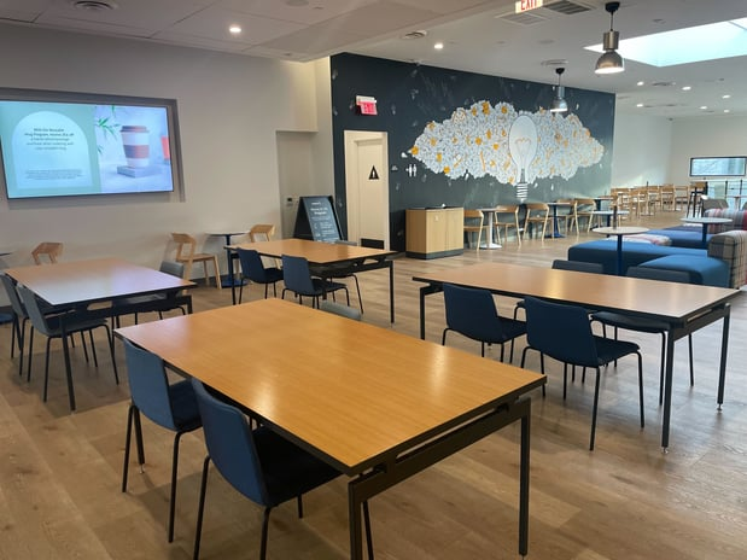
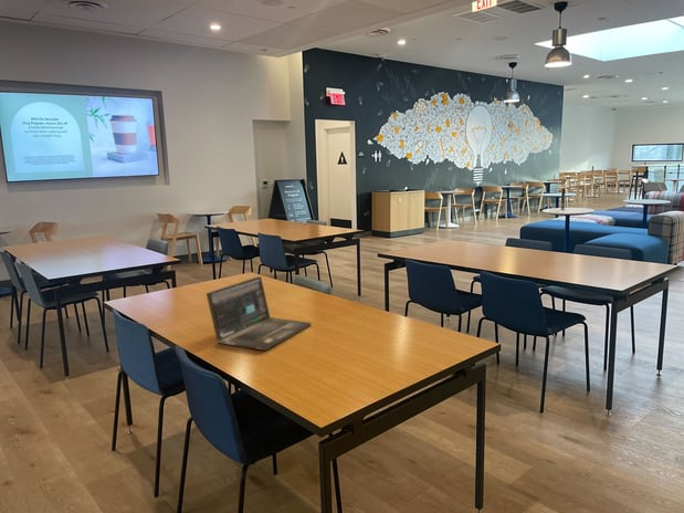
+ laptop (261, 310)
